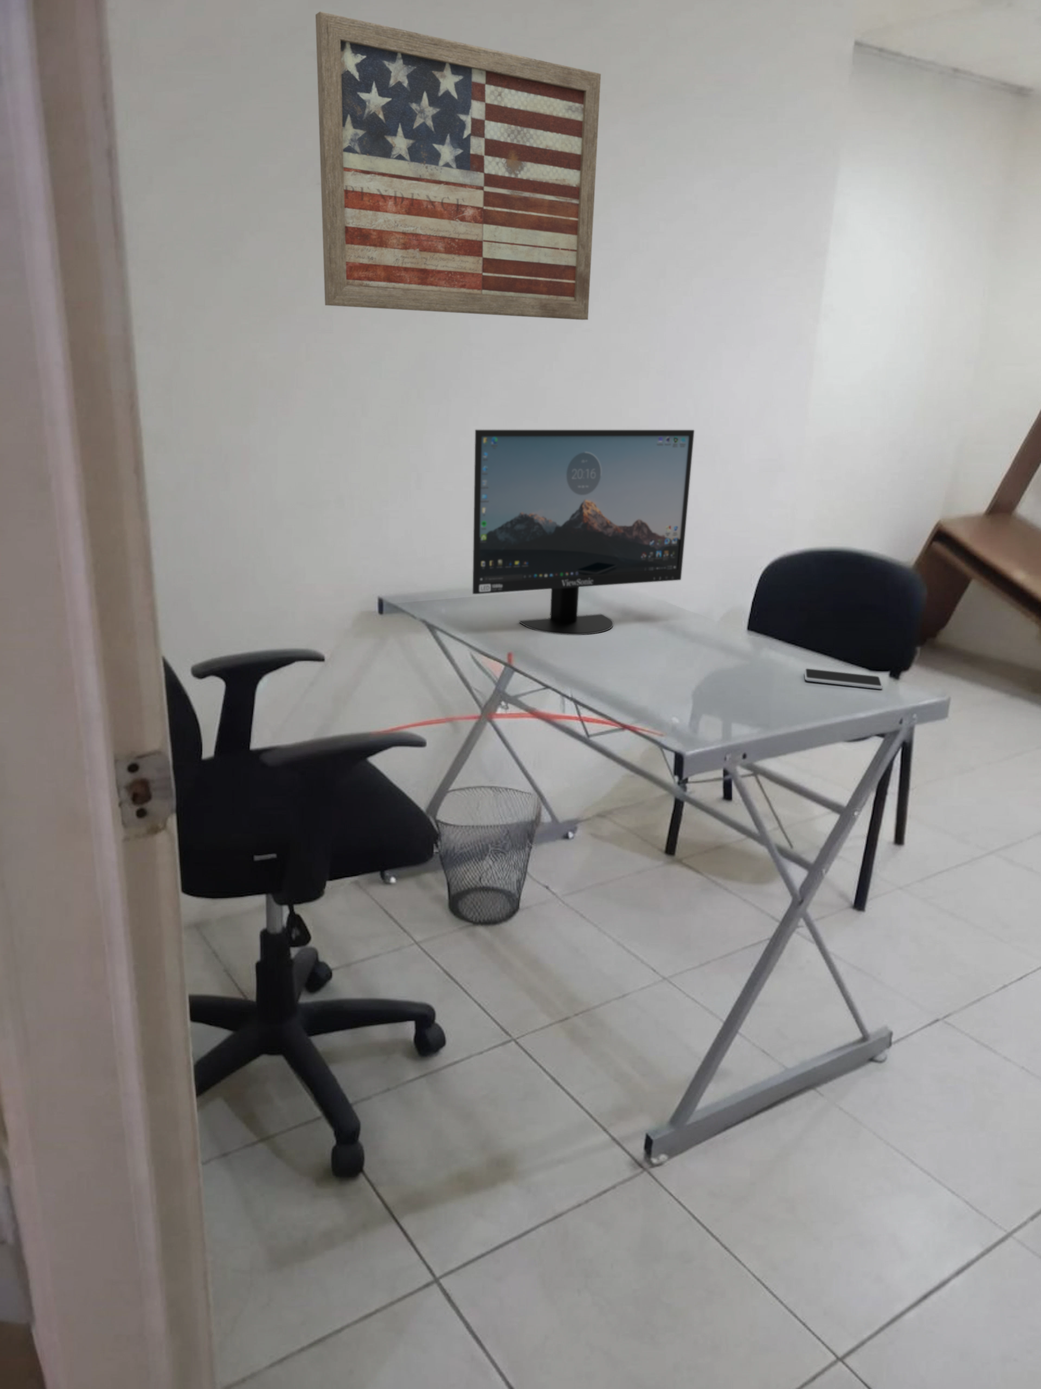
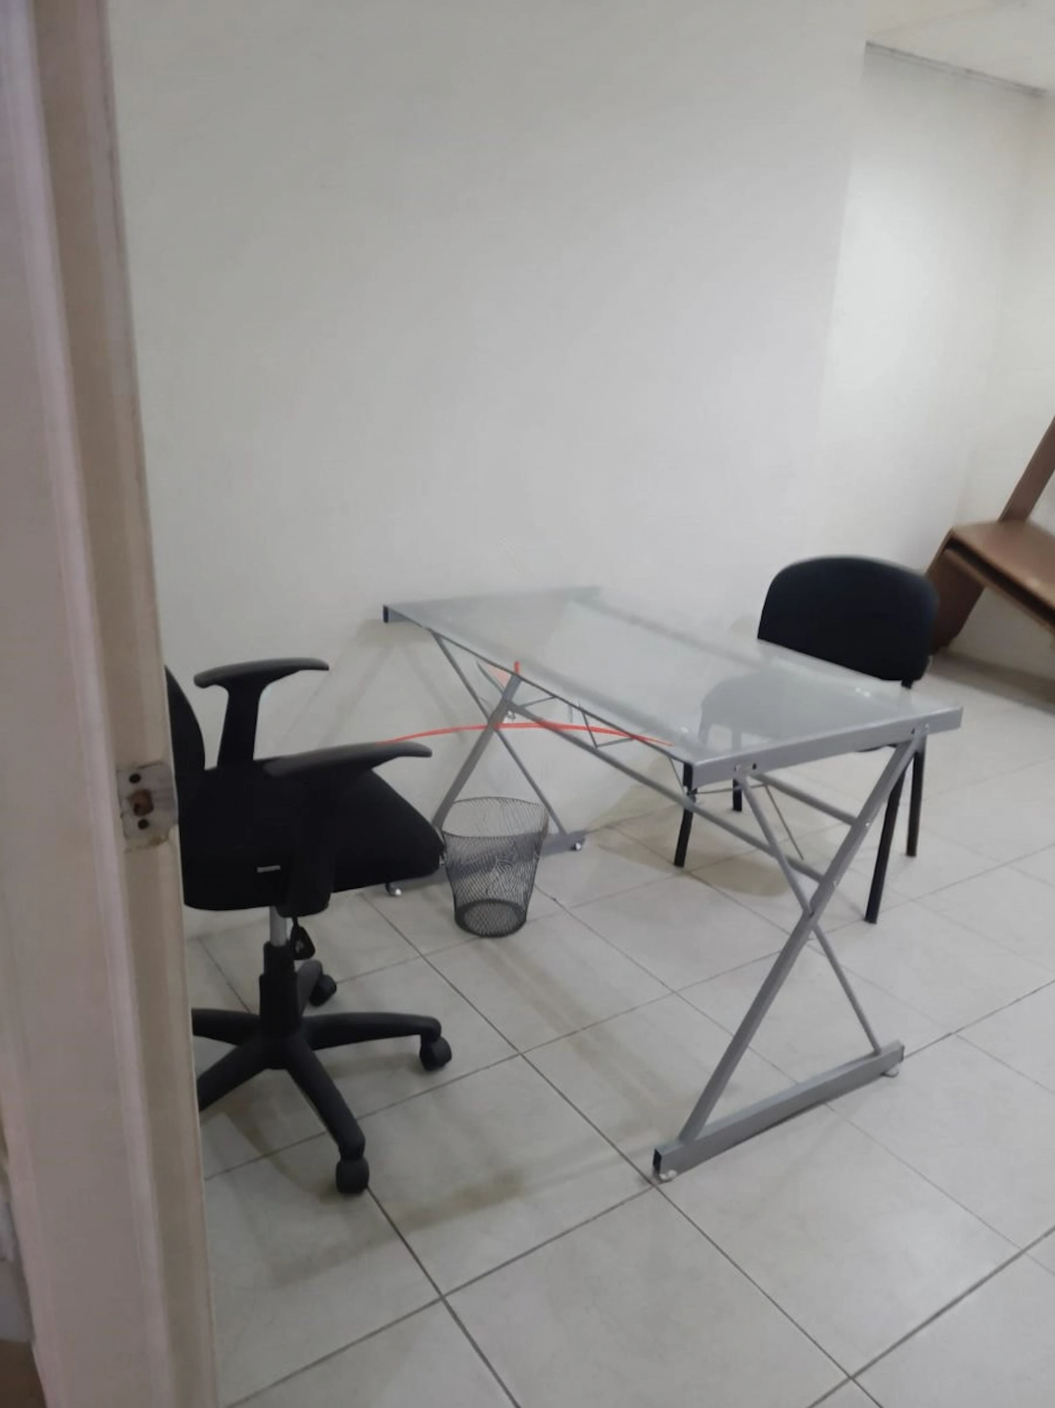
- monitor (582, 530)
- wall art (468, 185)
- smartphone (842, 678)
